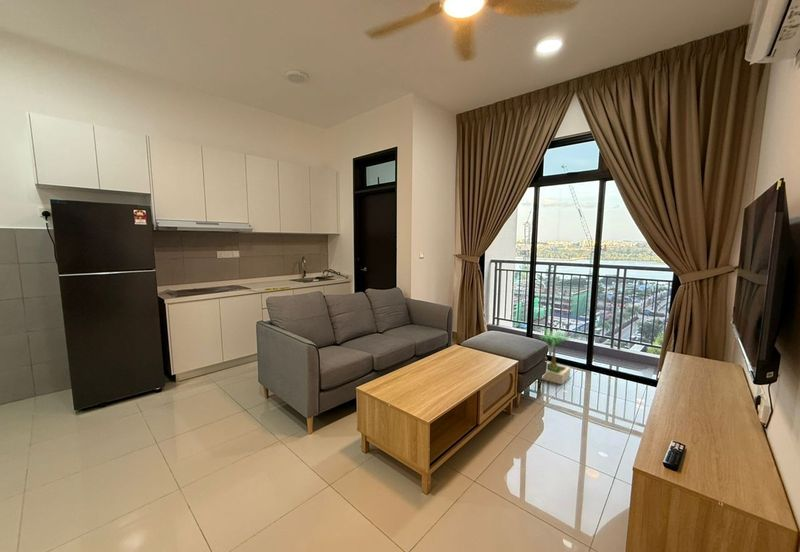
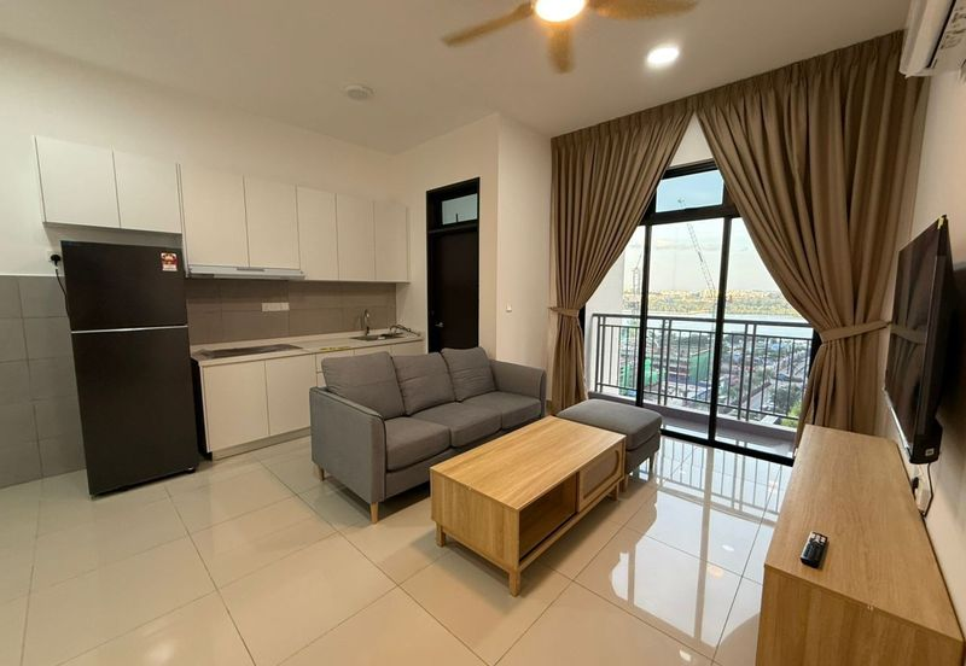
- potted plant (554, 354)
